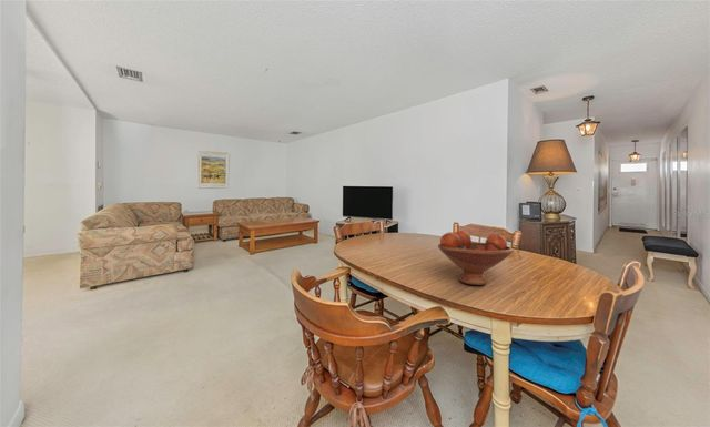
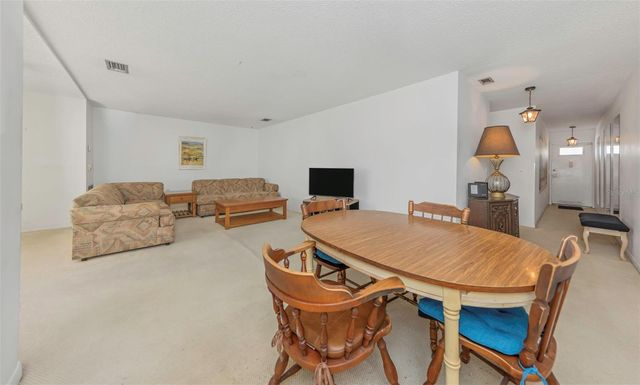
- fruit bowl (473, 256)
